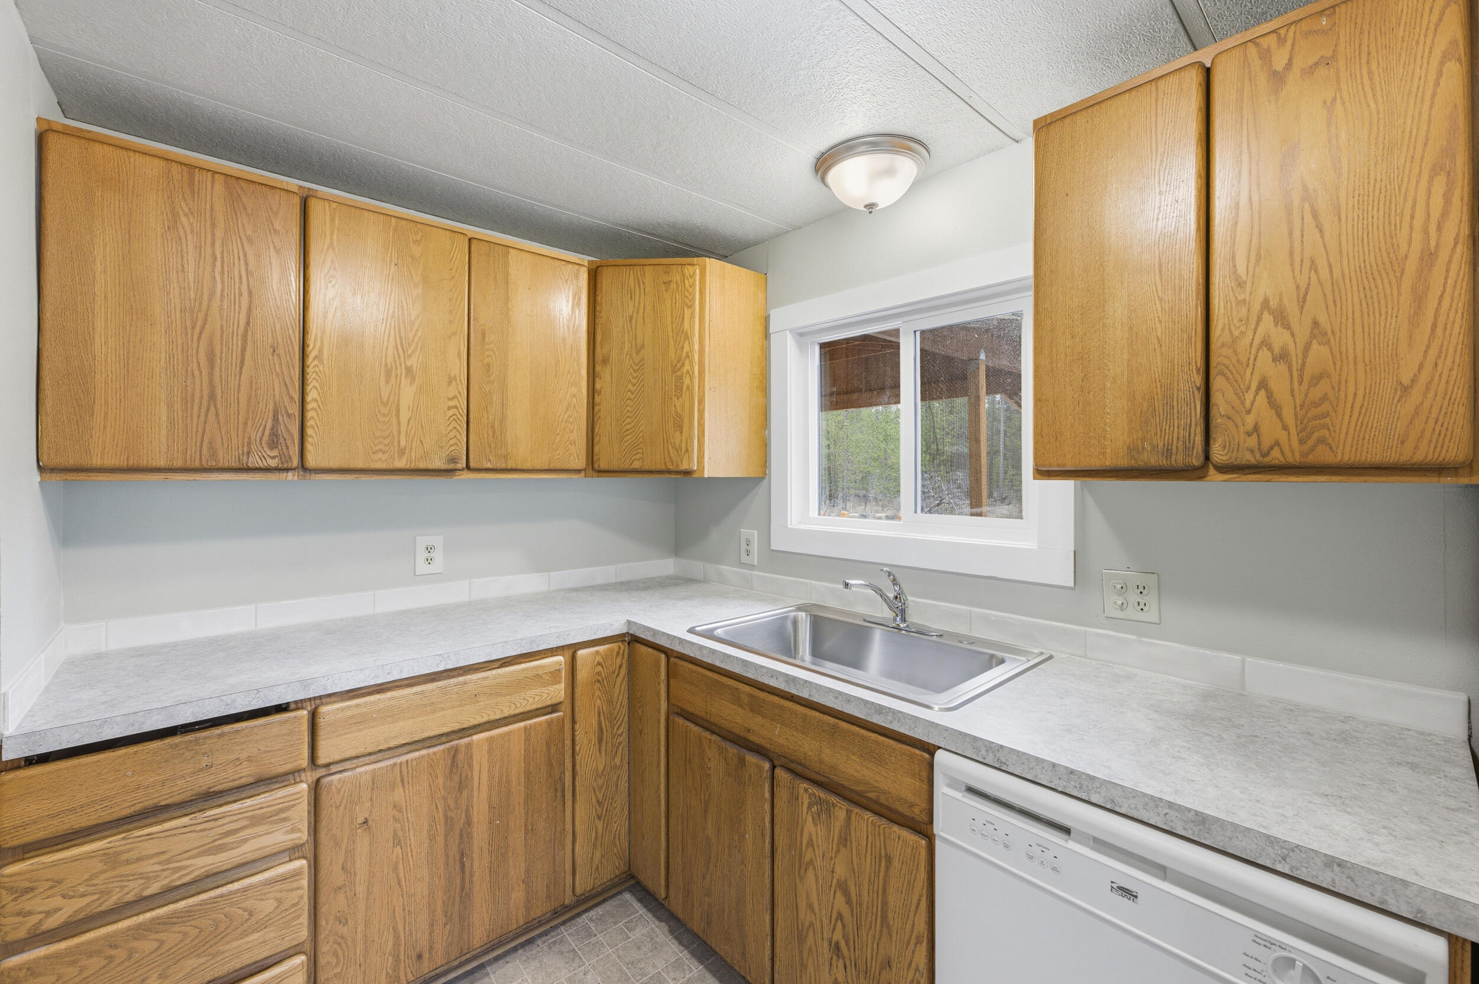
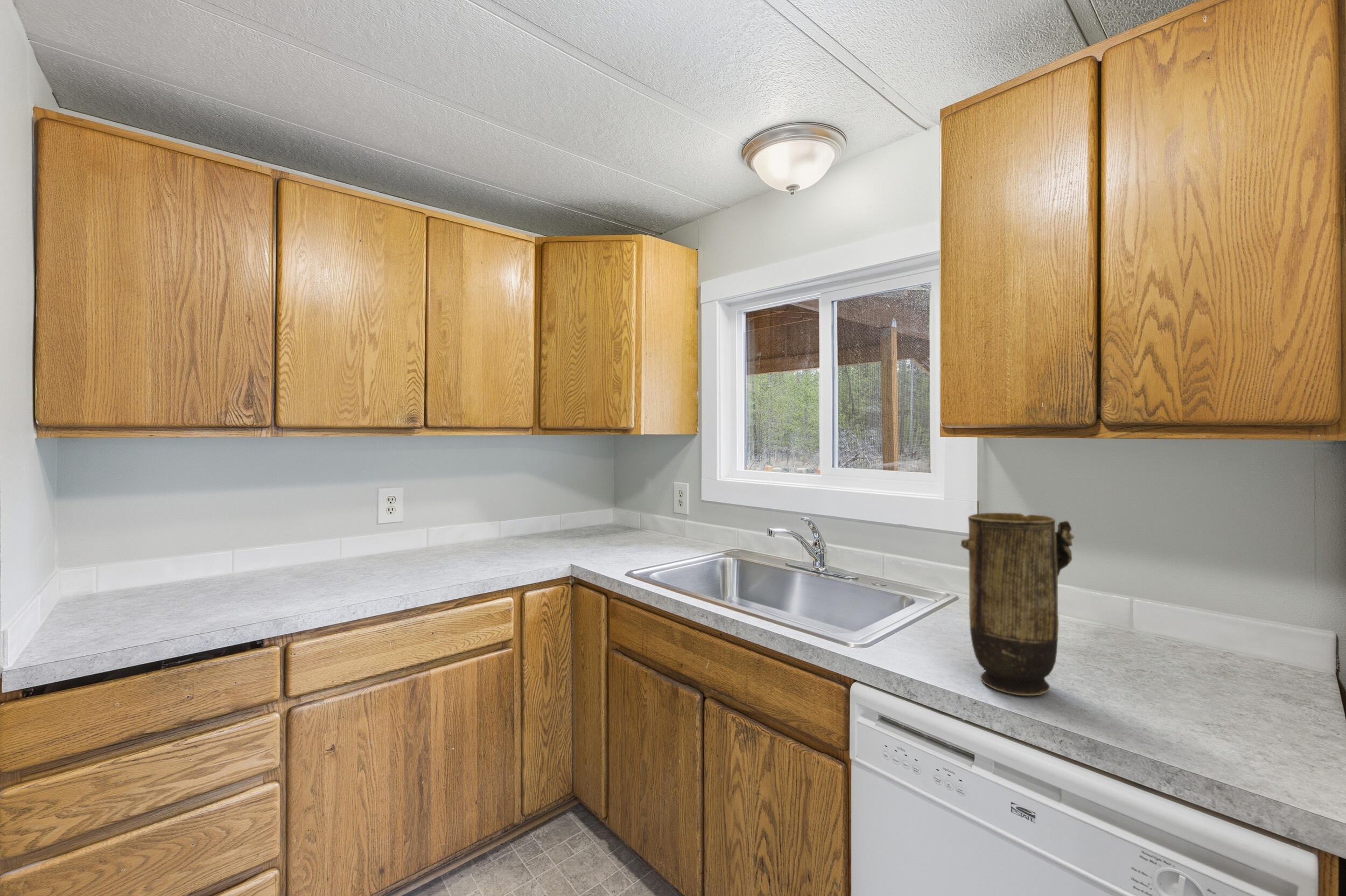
+ vase (1014, 600)
